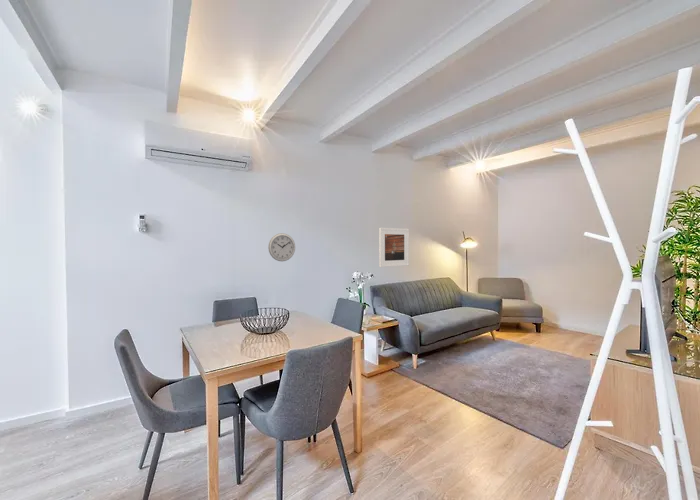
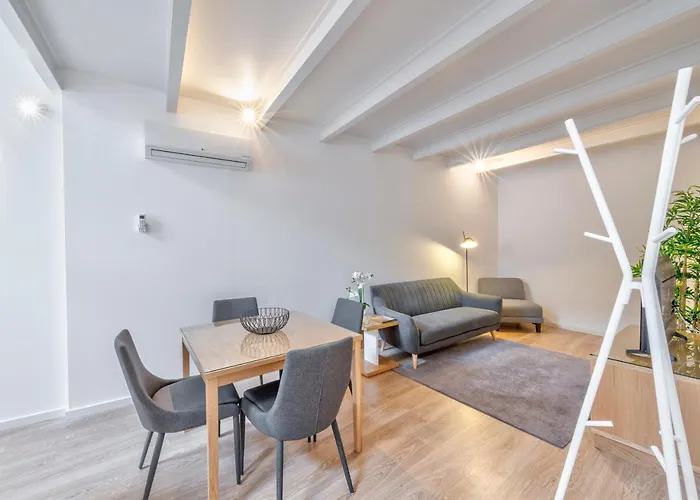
- wall clock (282, 247)
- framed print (394, 247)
